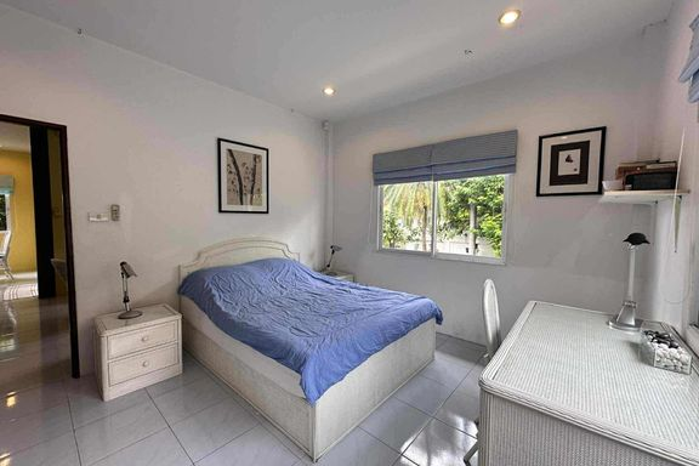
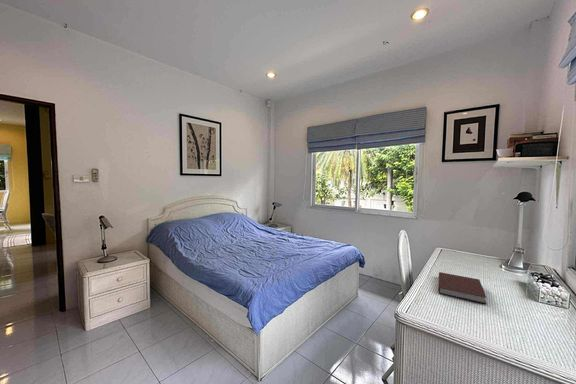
+ notebook (459, 285)
